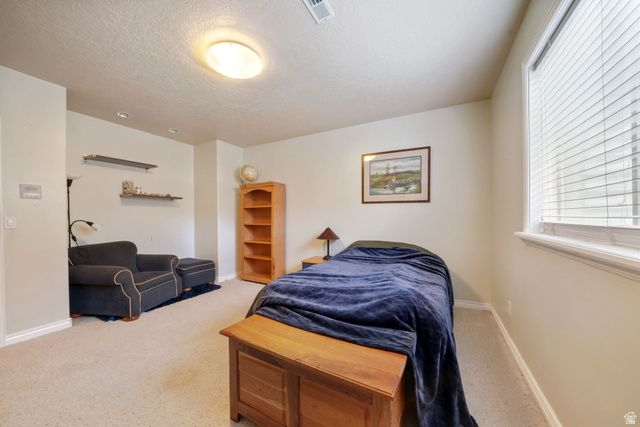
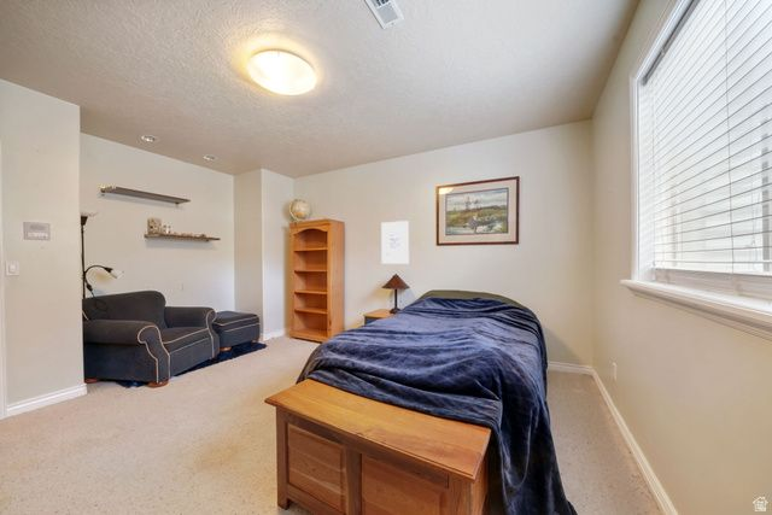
+ wall art (394, 242)
